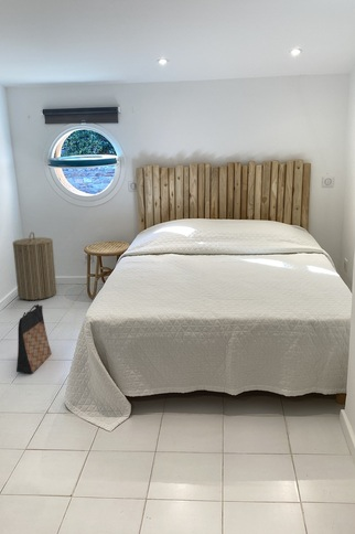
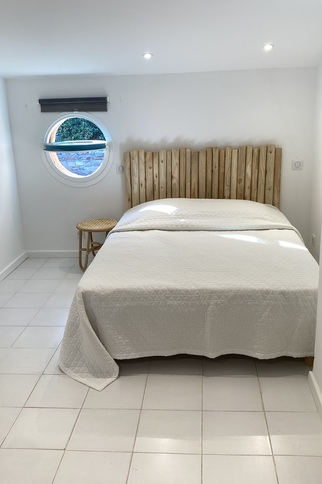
- bag (33, 334)
- laundry hamper (34, 264)
